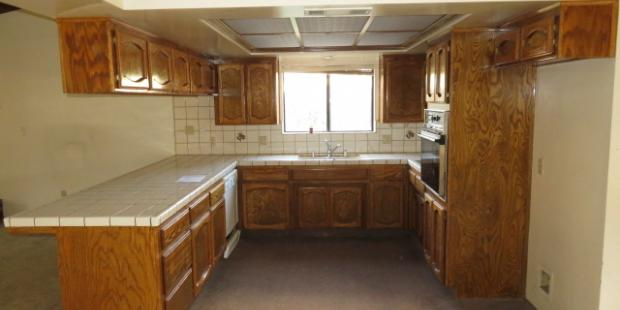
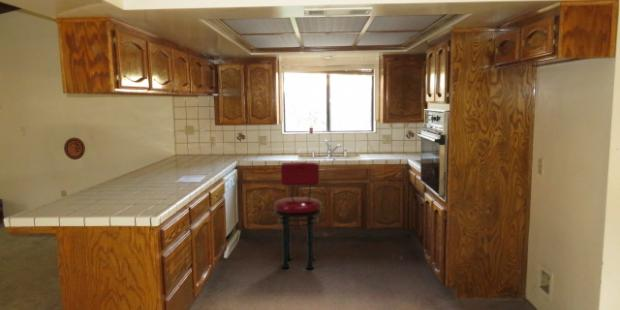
+ decorative plate (74, 148)
+ stool (298, 213)
